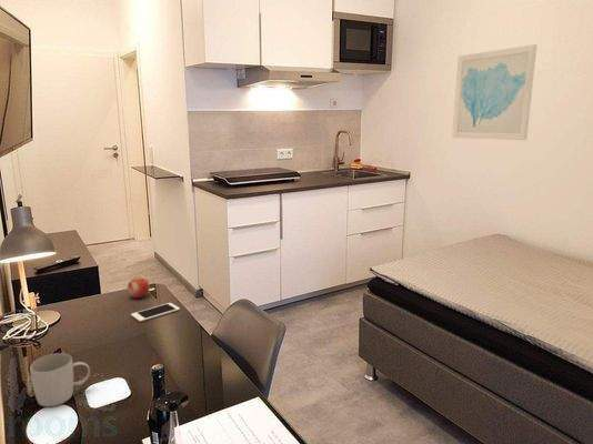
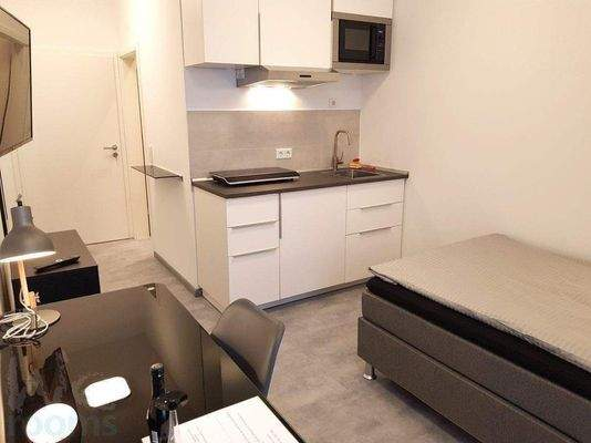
- mug (61, 377)
- fruit (138, 286)
- cell phone (155, 311)
- wall art (490, 95)
